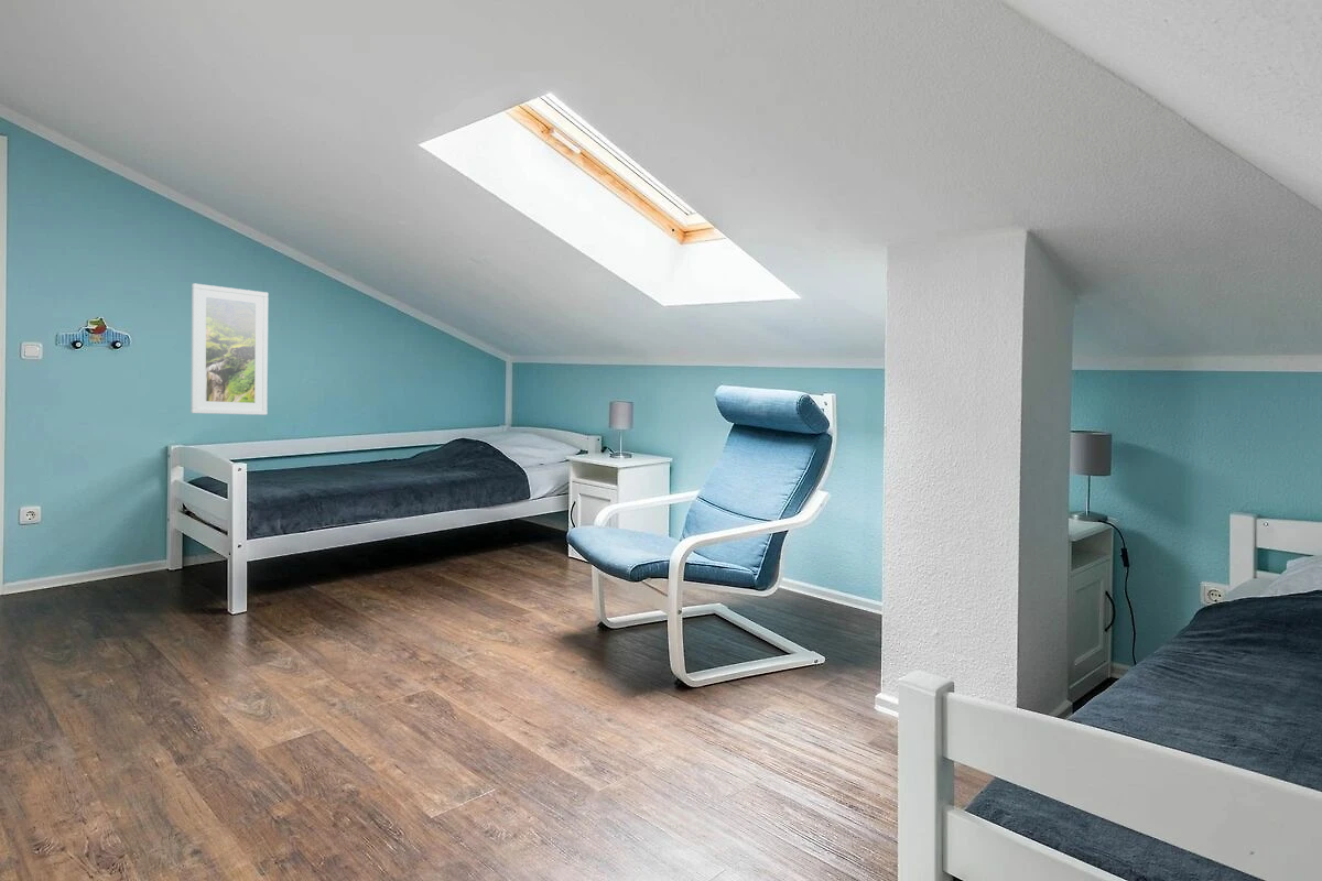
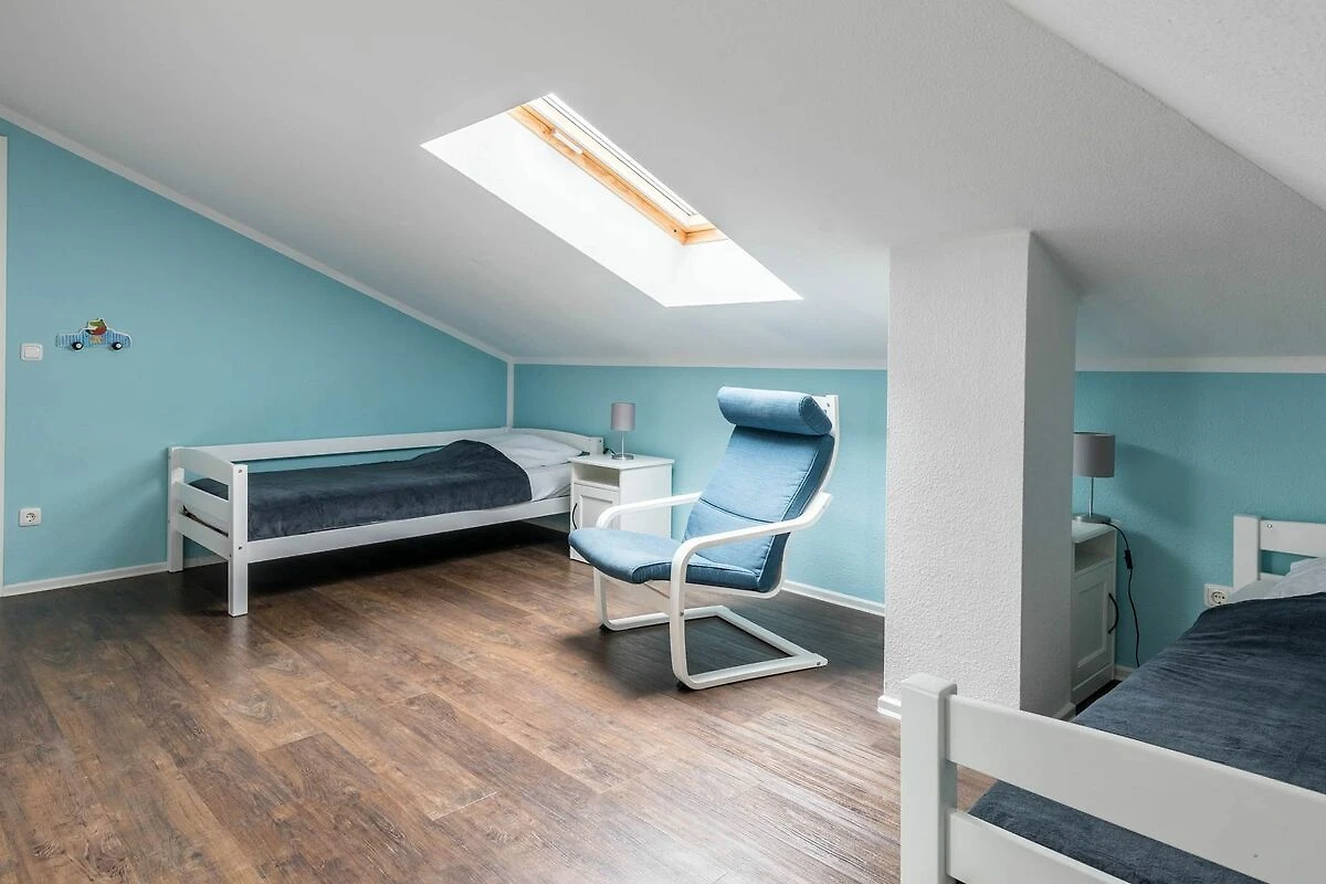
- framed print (230, 350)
